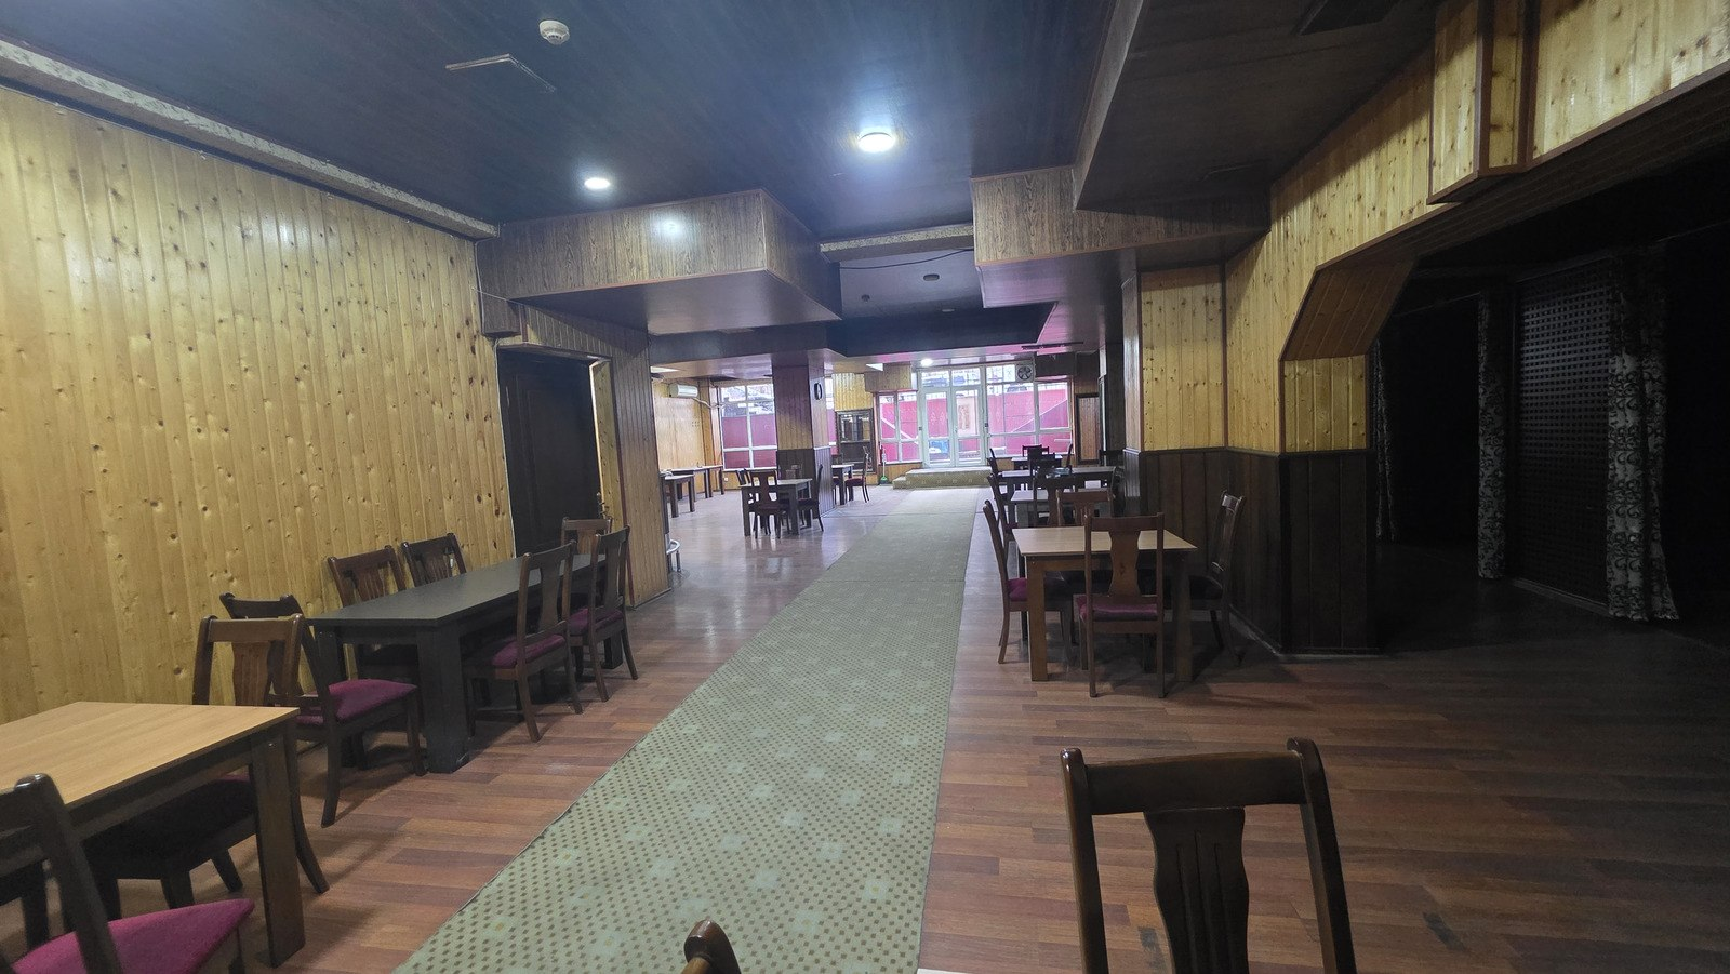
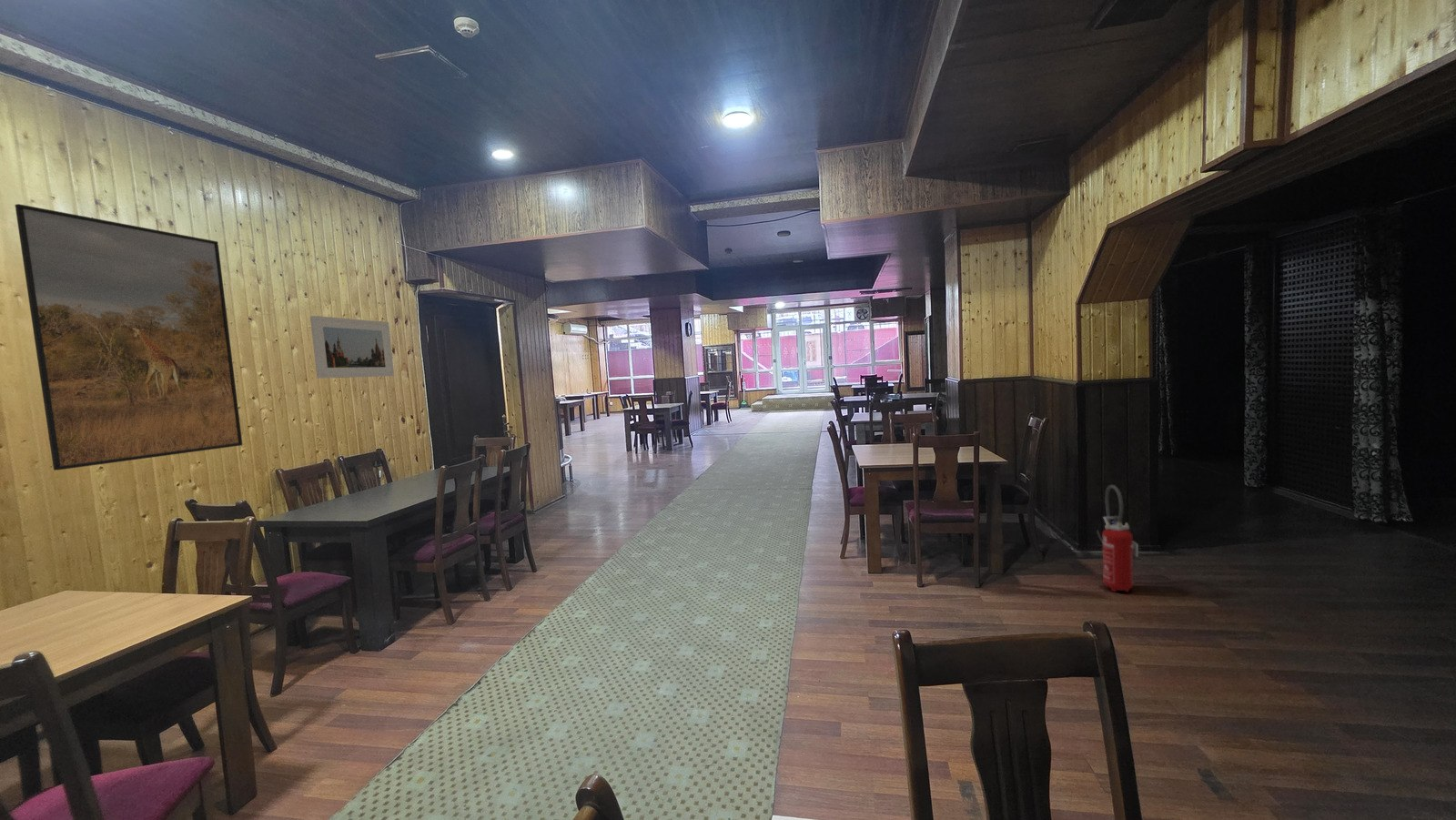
+ fire extinguisher (1117, 536)
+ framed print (355, 348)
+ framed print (145, 342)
